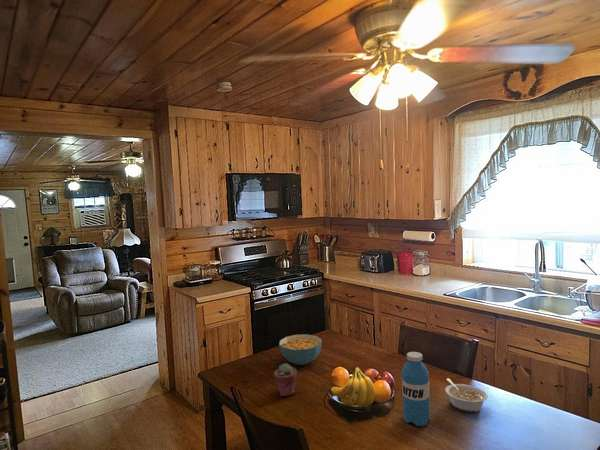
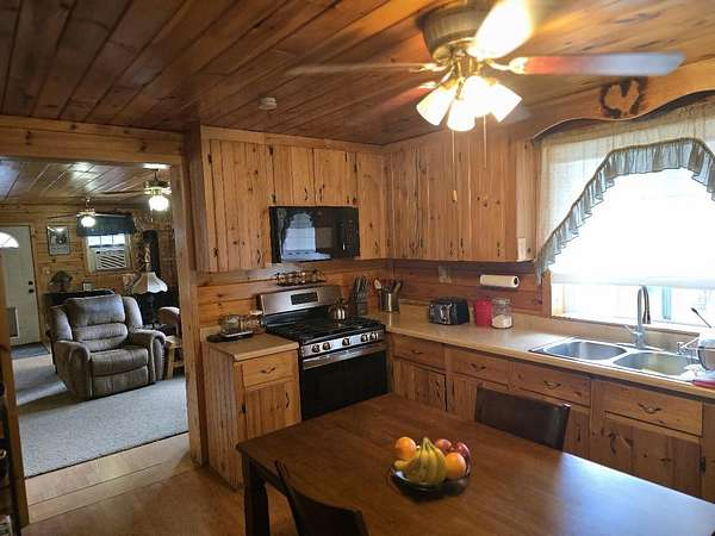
- cereal bowl (301, 352)
- water bottle (415, 386)
- potted succulent (285, 377)
- legume (464, 397)
